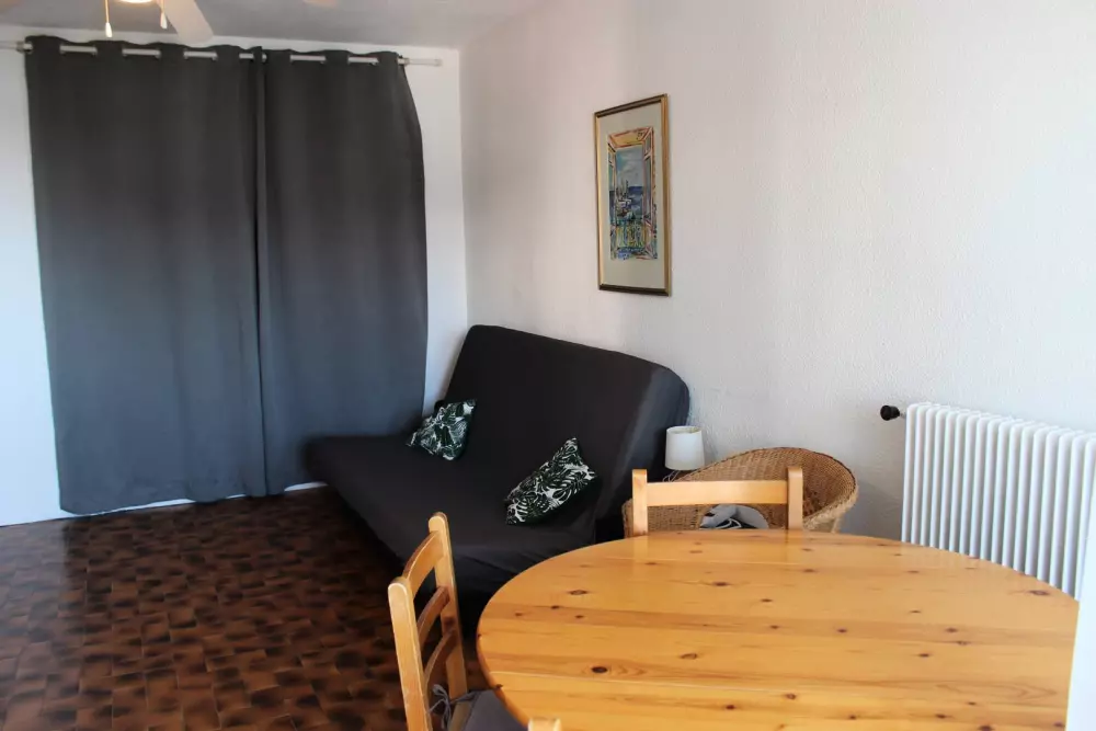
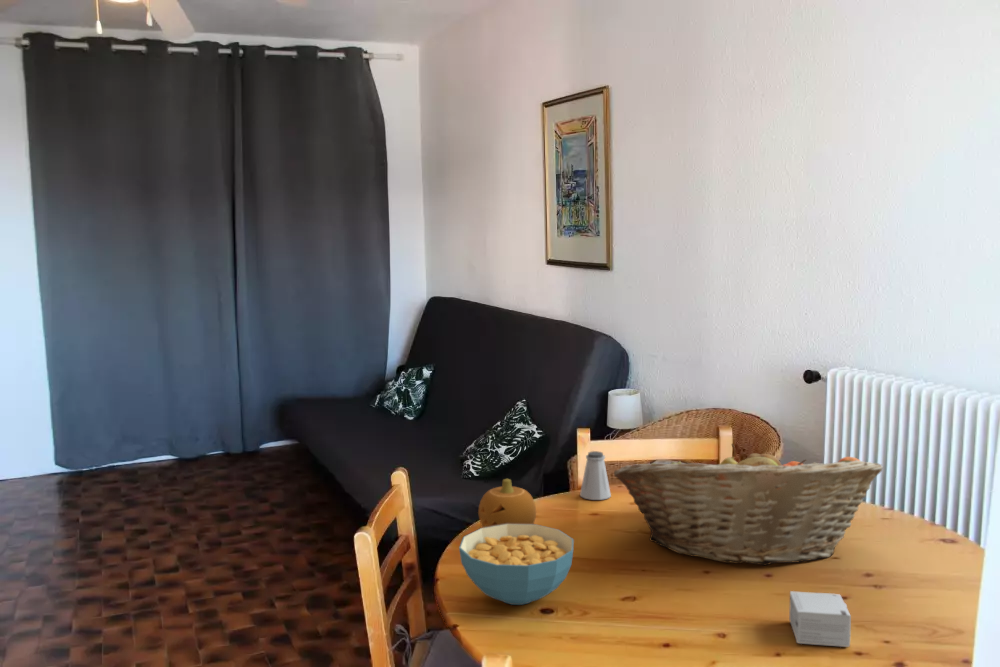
+ saltshaker (595, 474)
+ cereal bowl (517, 570)
+ fruit (507, 505)
+ fruit basket (743, 491)
+ small box (819, 618)
